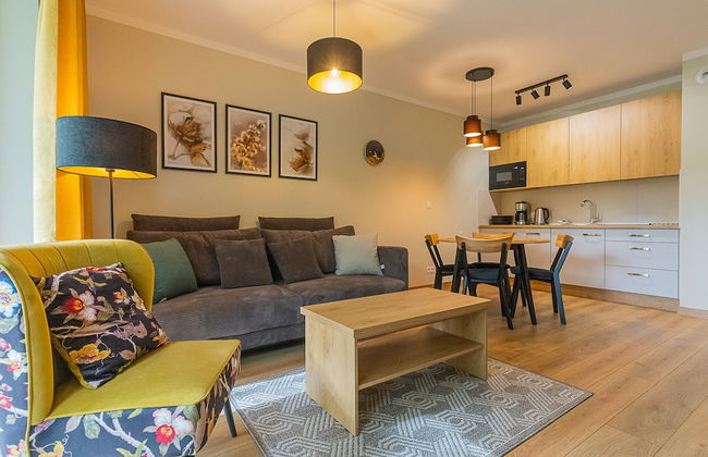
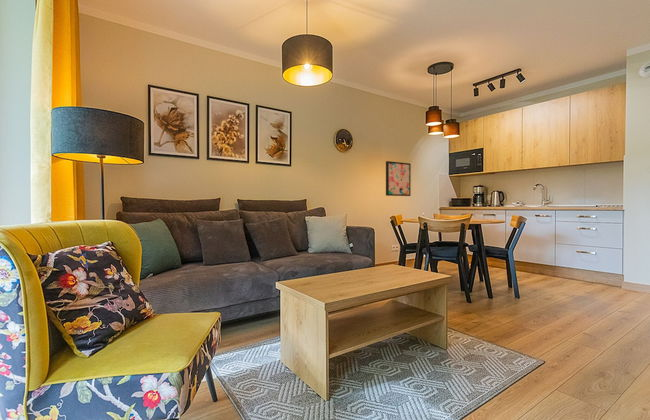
+ wall art (398, 179)
